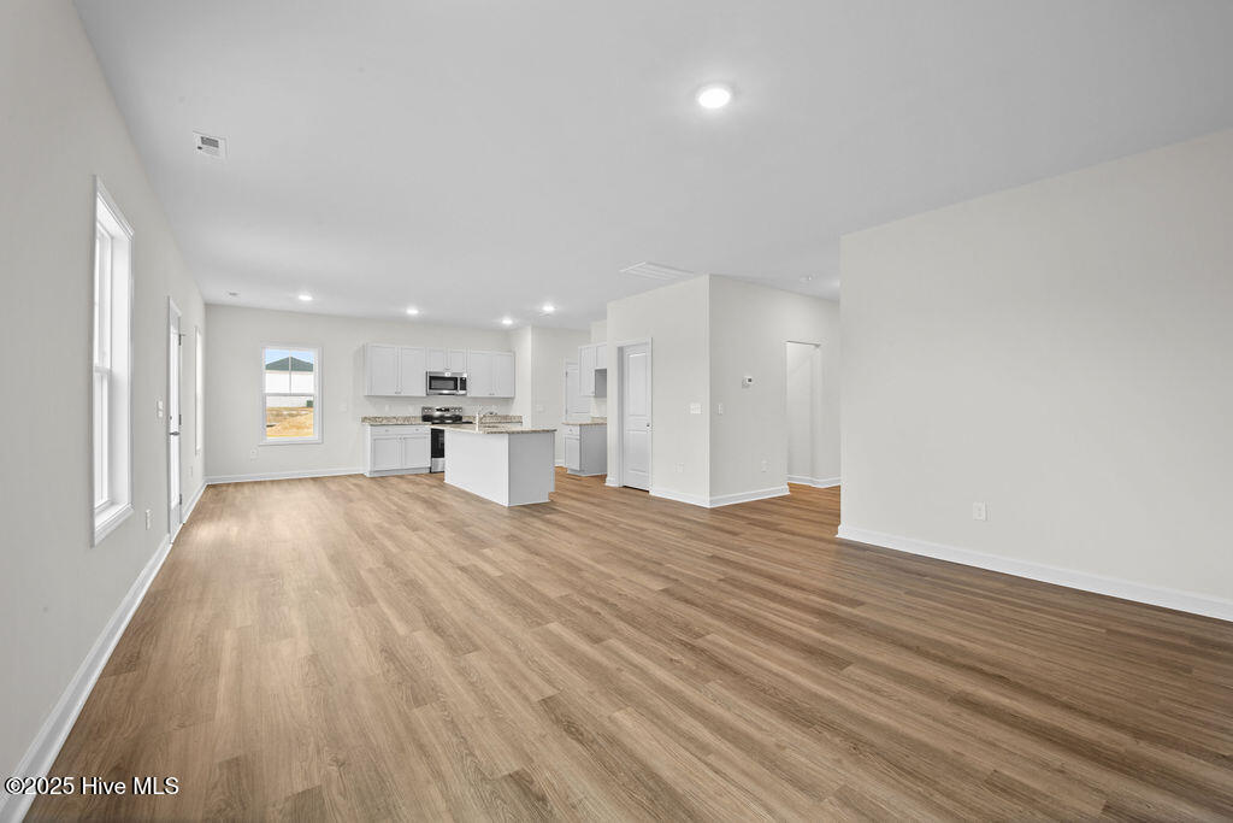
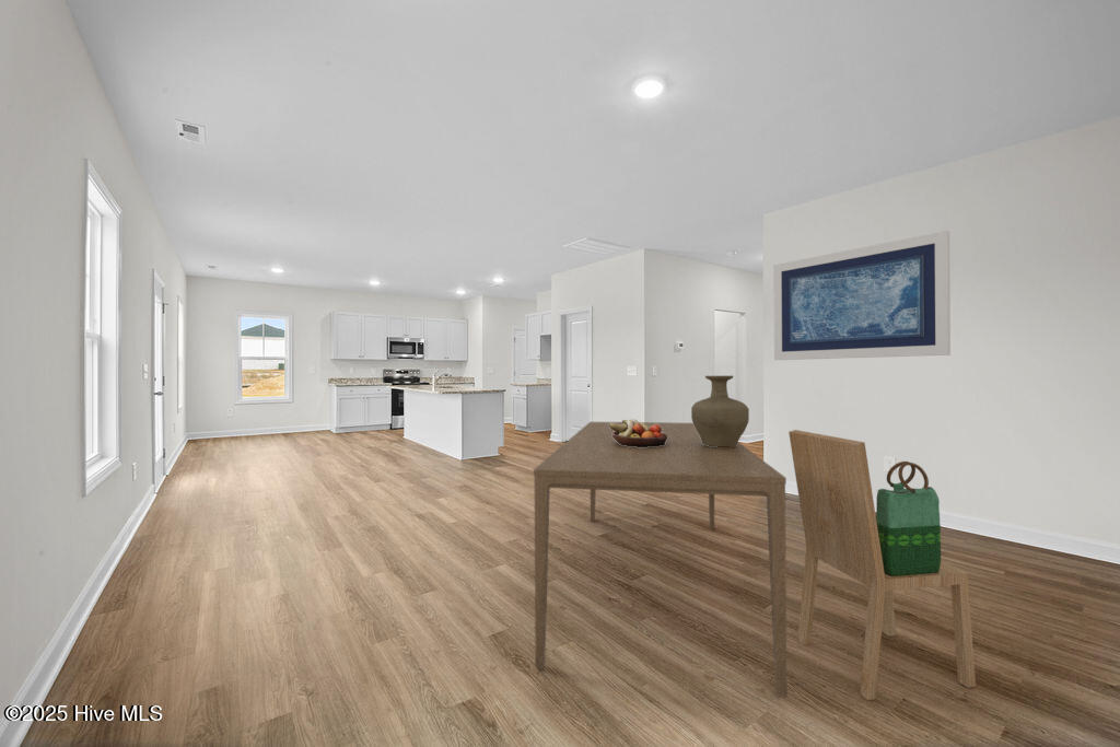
+ wall art (850, 304)
+ dining table (652, 491)
+ tote bag (907, 515)
+ dining chair (874, 548)
+ vase (719, 410)
+ fruit bowl (639, 431)
